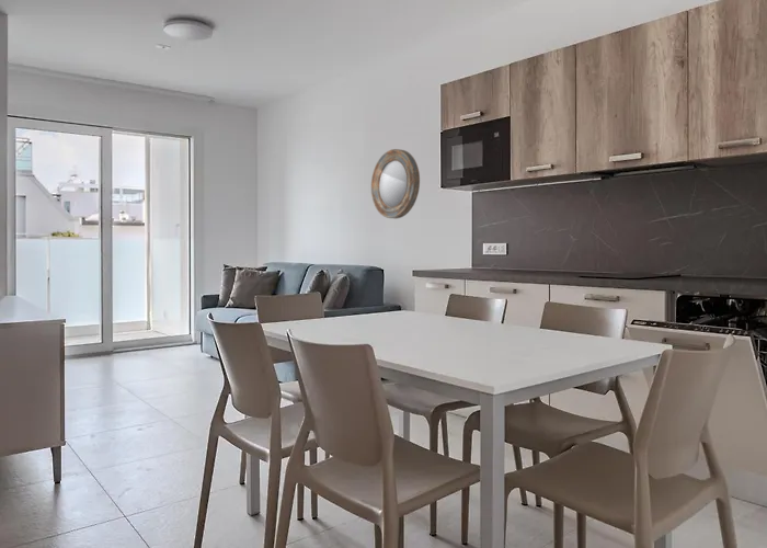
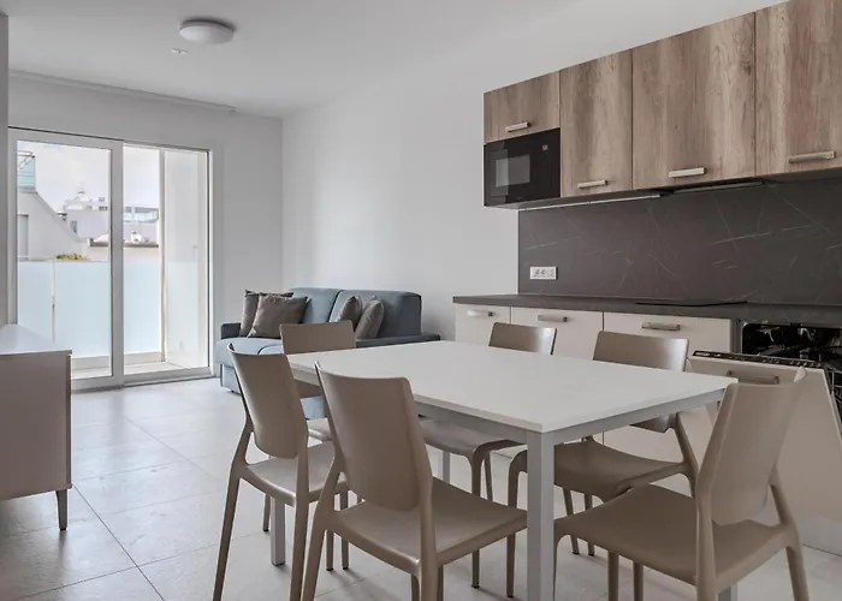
- home mirror (393, 183)
